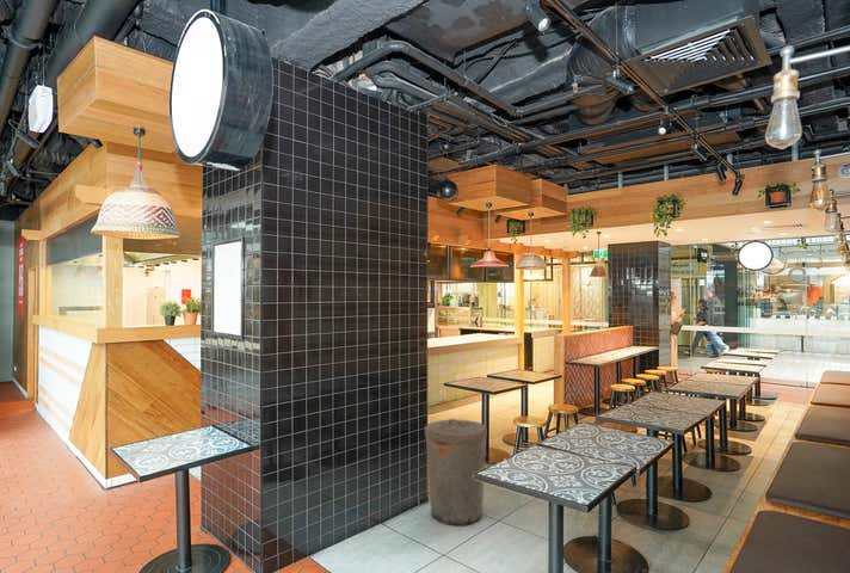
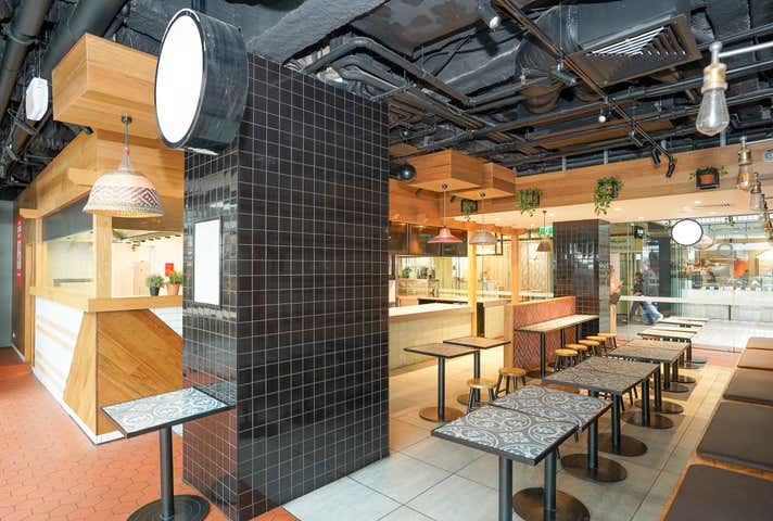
- trash can (456, 466)
